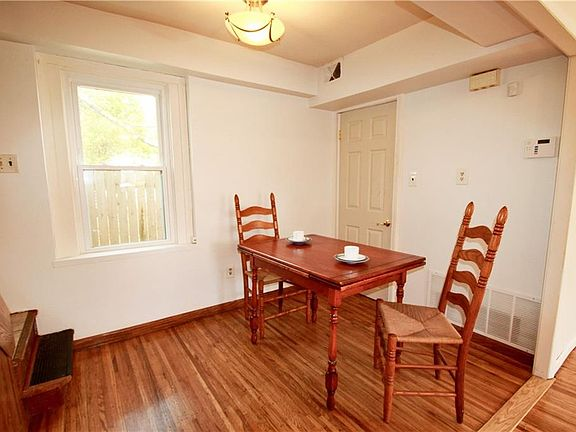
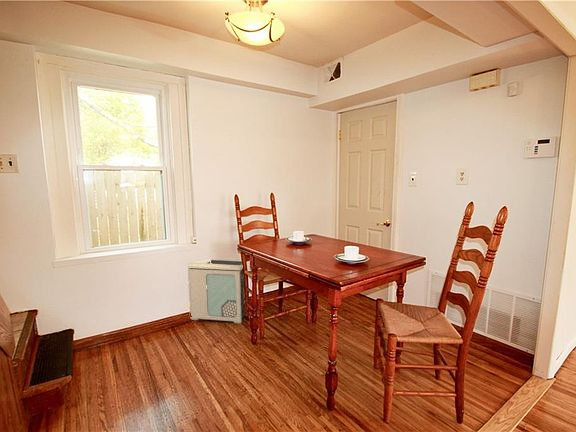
+ air purifier (218, 289)
